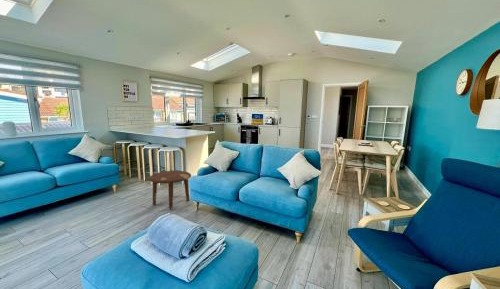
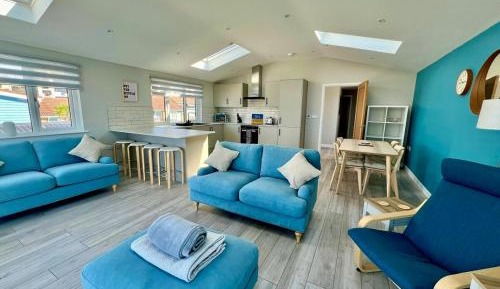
- side table (171, 188)
